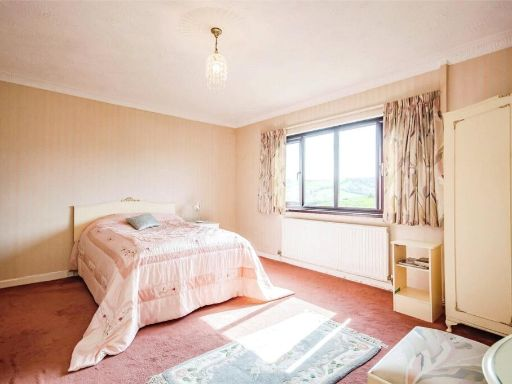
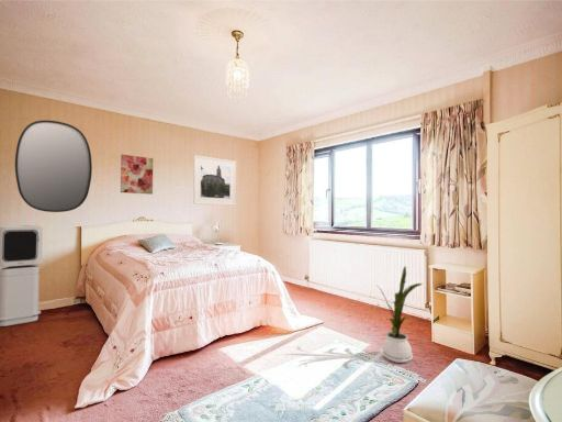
+ wall art (137, 175)
+ house plant (398, 312)
+ air purifier (20, 273)
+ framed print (215, 181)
+ home mirror (55, 166)
